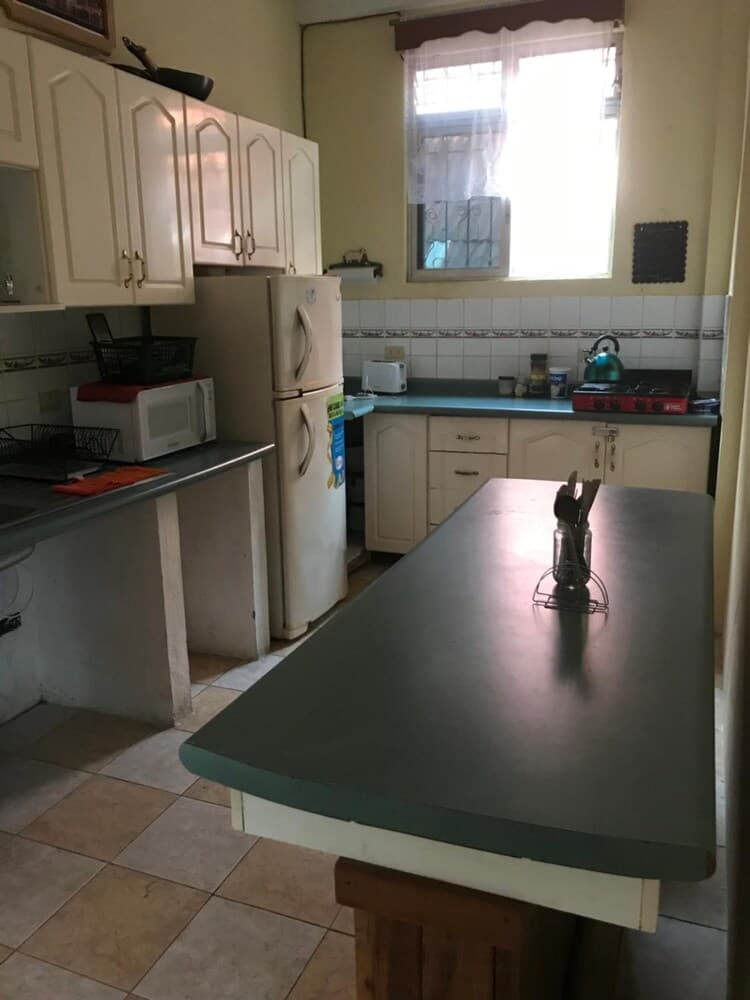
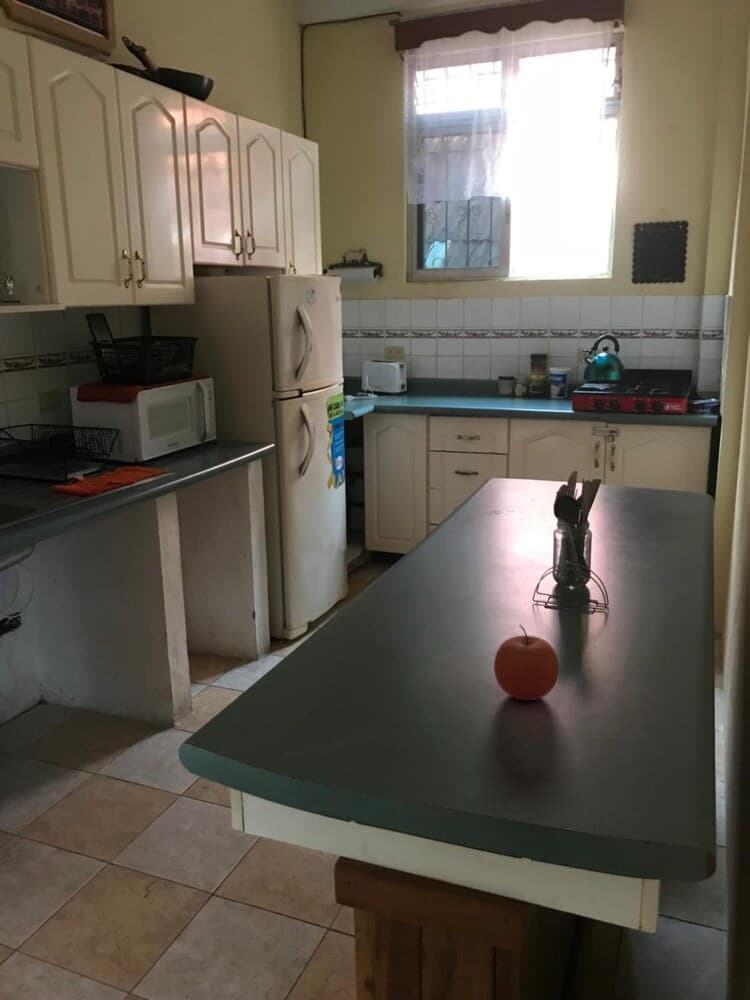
+ apple (526, 660)
